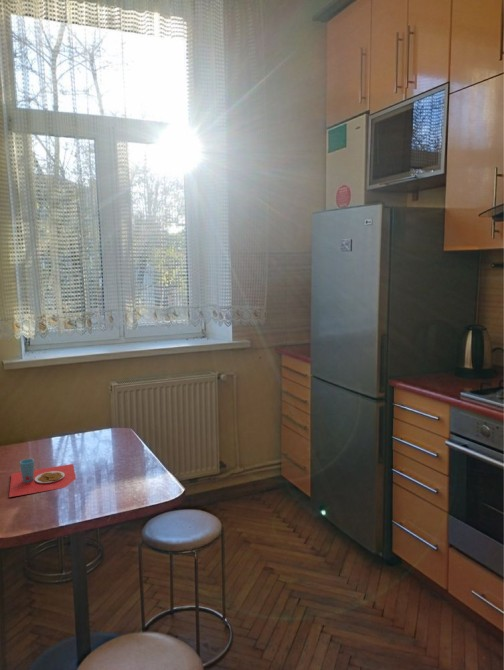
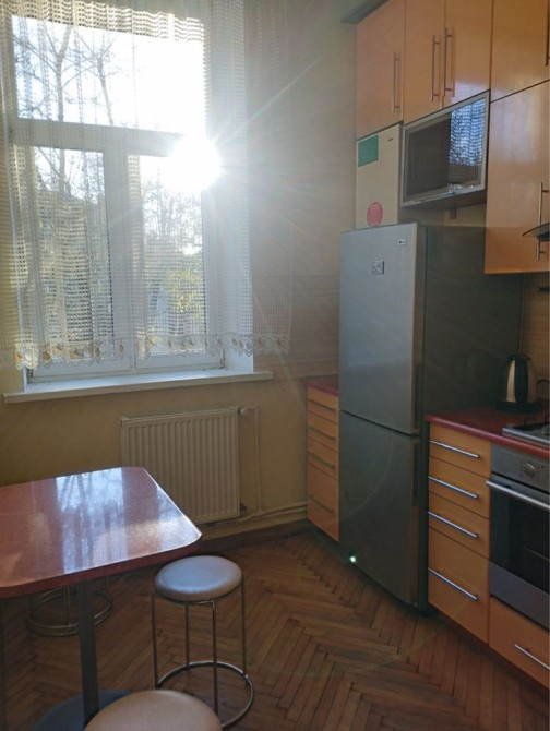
- placemat (42, 469)
